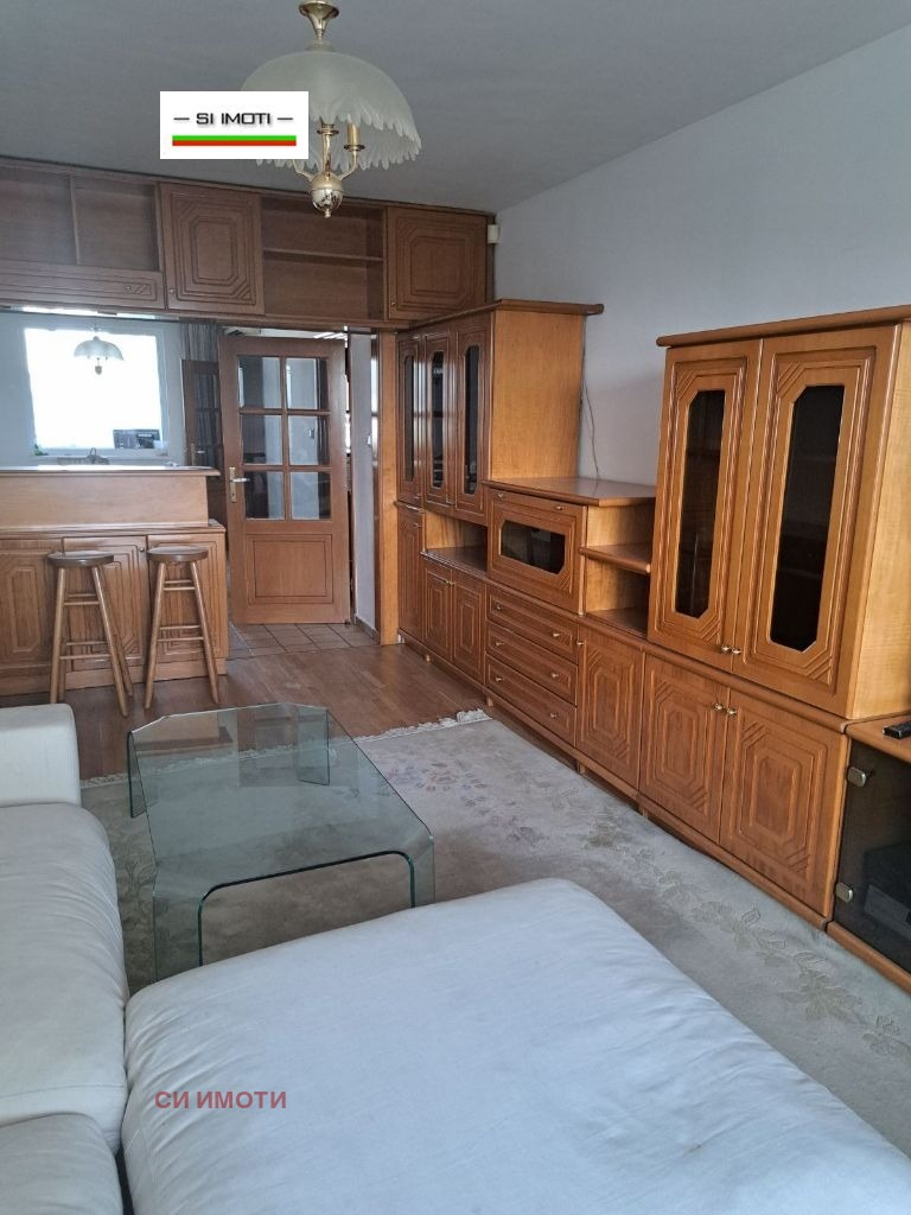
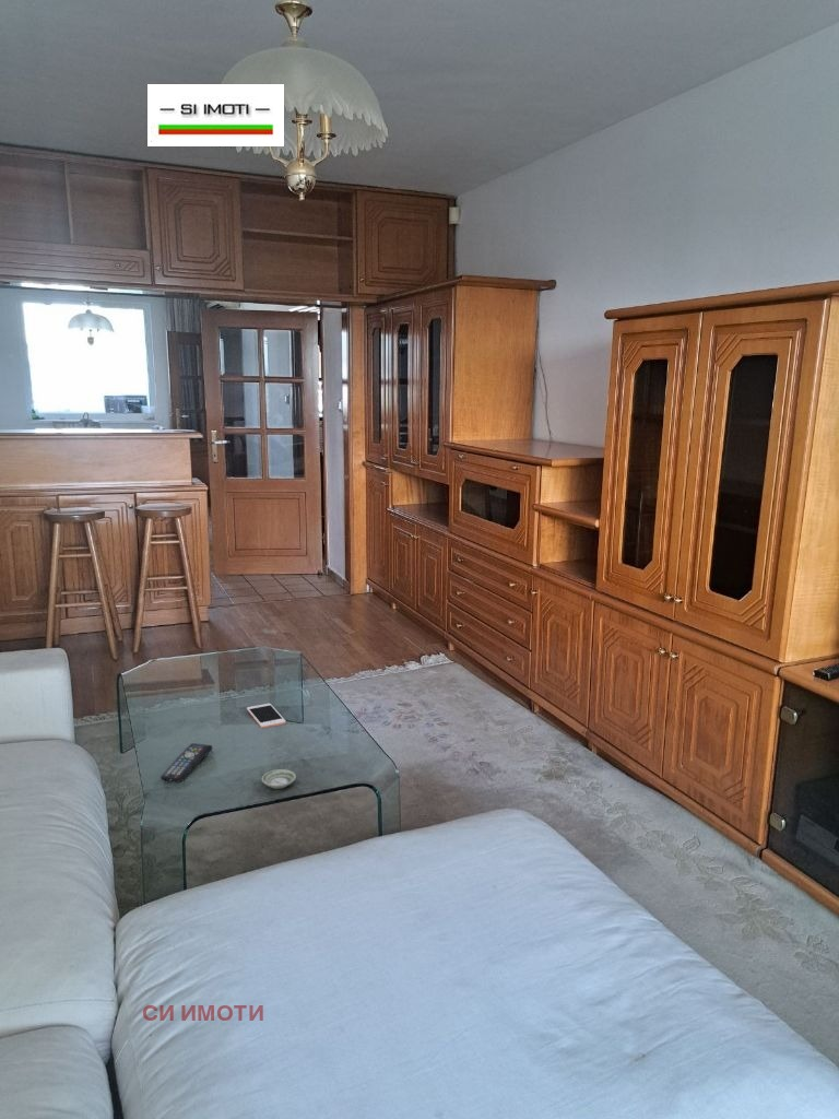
+ cell phone (265, 715)
+ remote control (188, 761)
+ saucer (279, 780)
